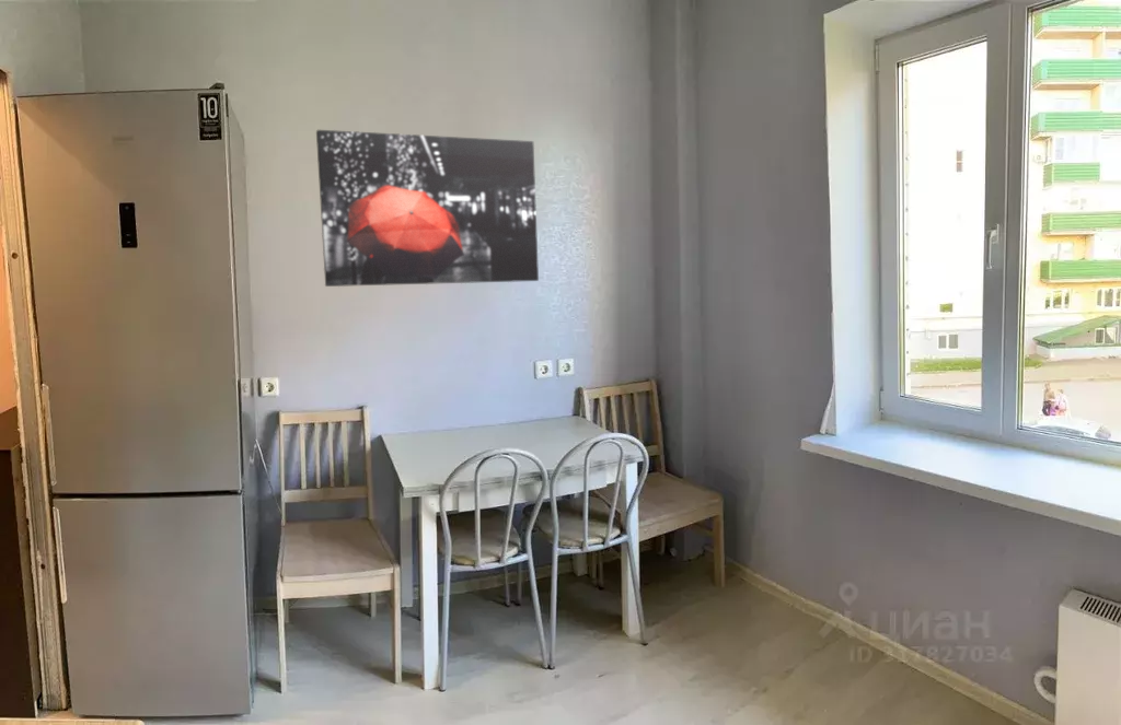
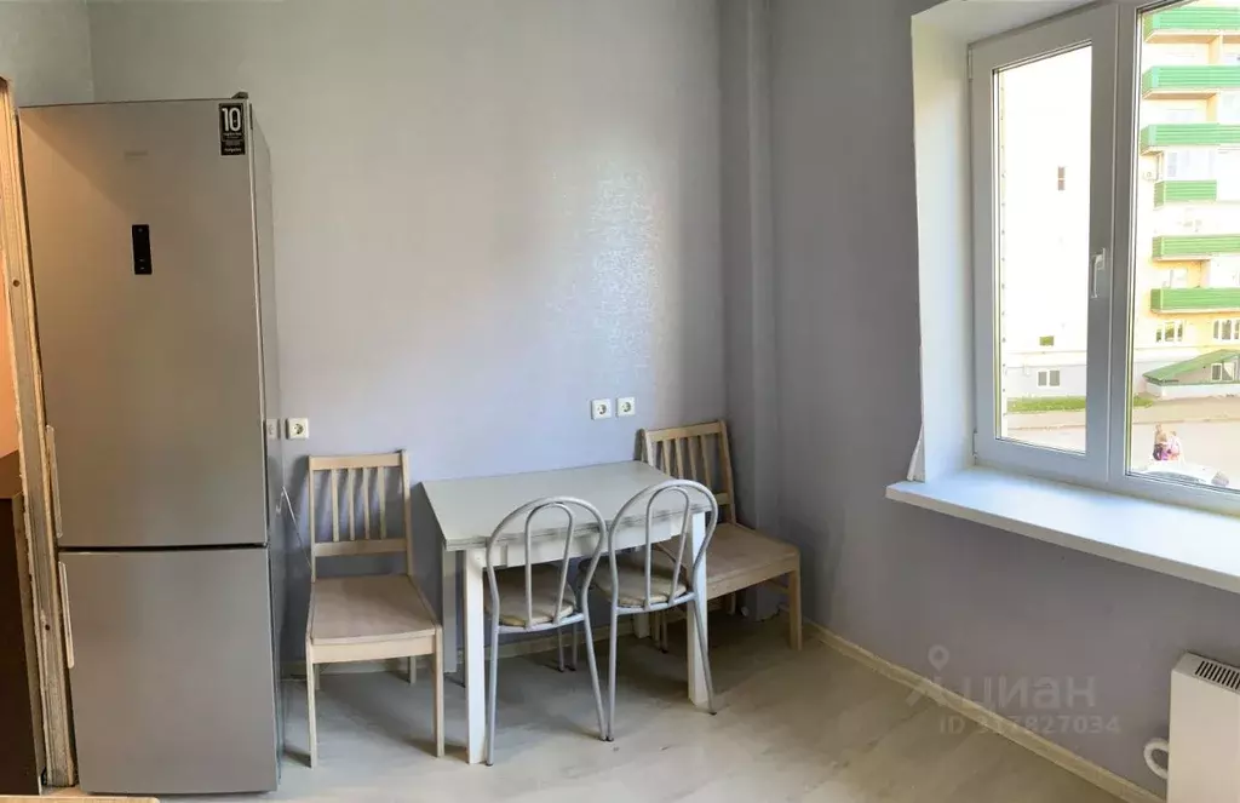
- wall art (434, 210)
